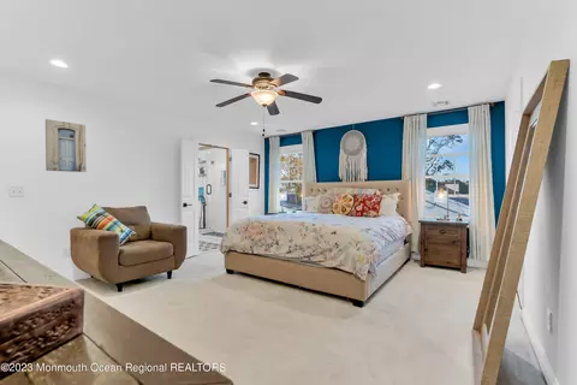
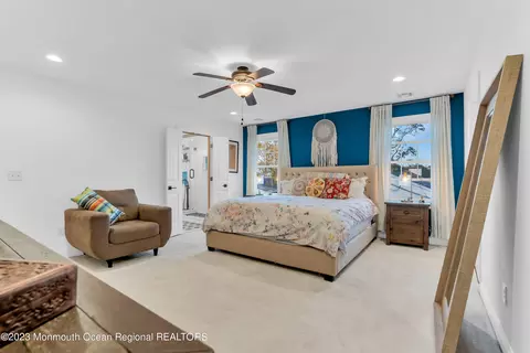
- wall art (66, 147)
